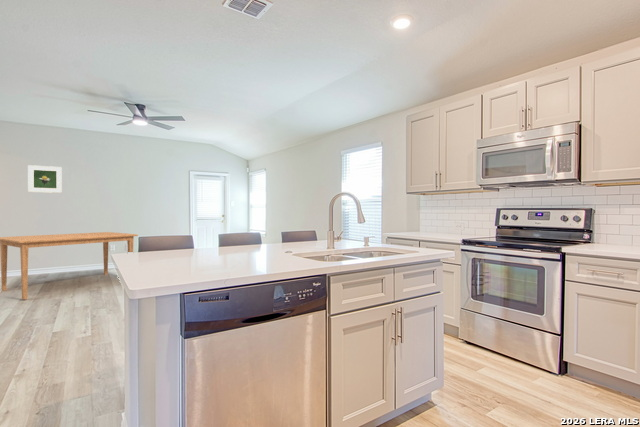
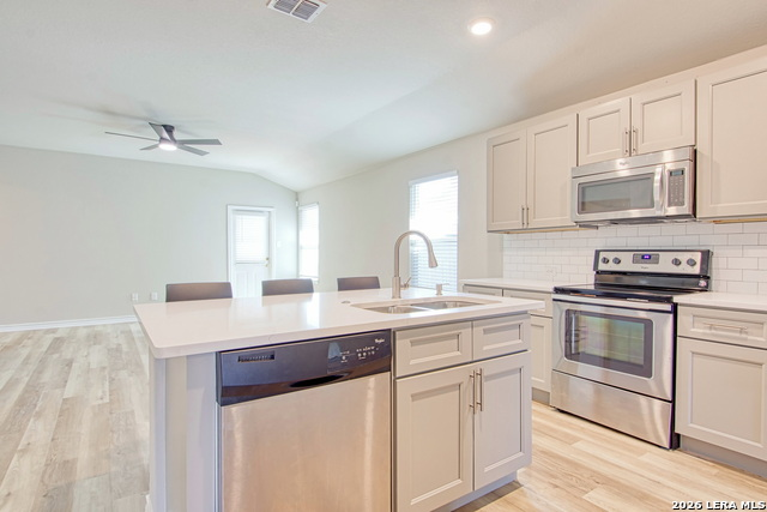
- dining table (71, 244)
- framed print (45, 179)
